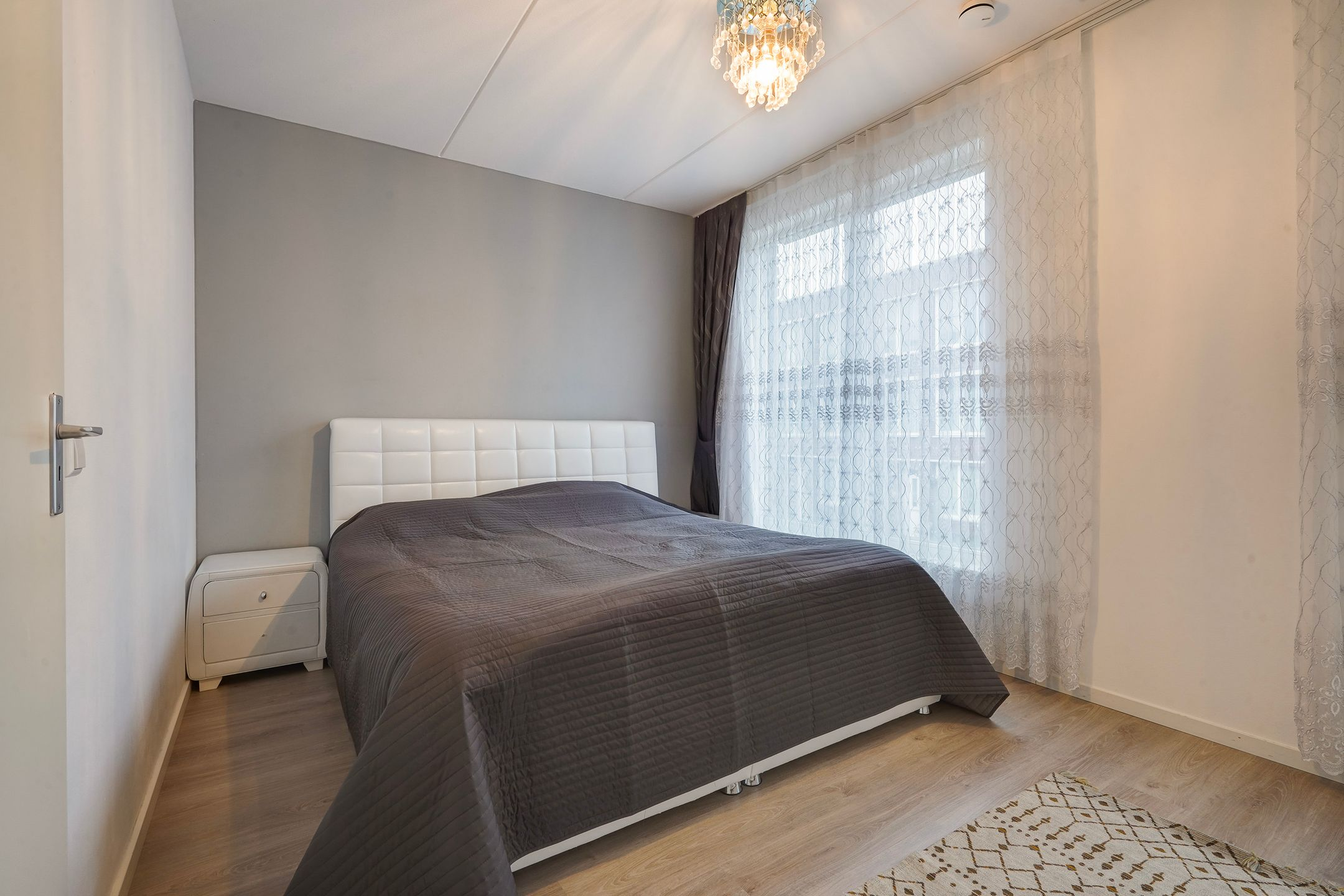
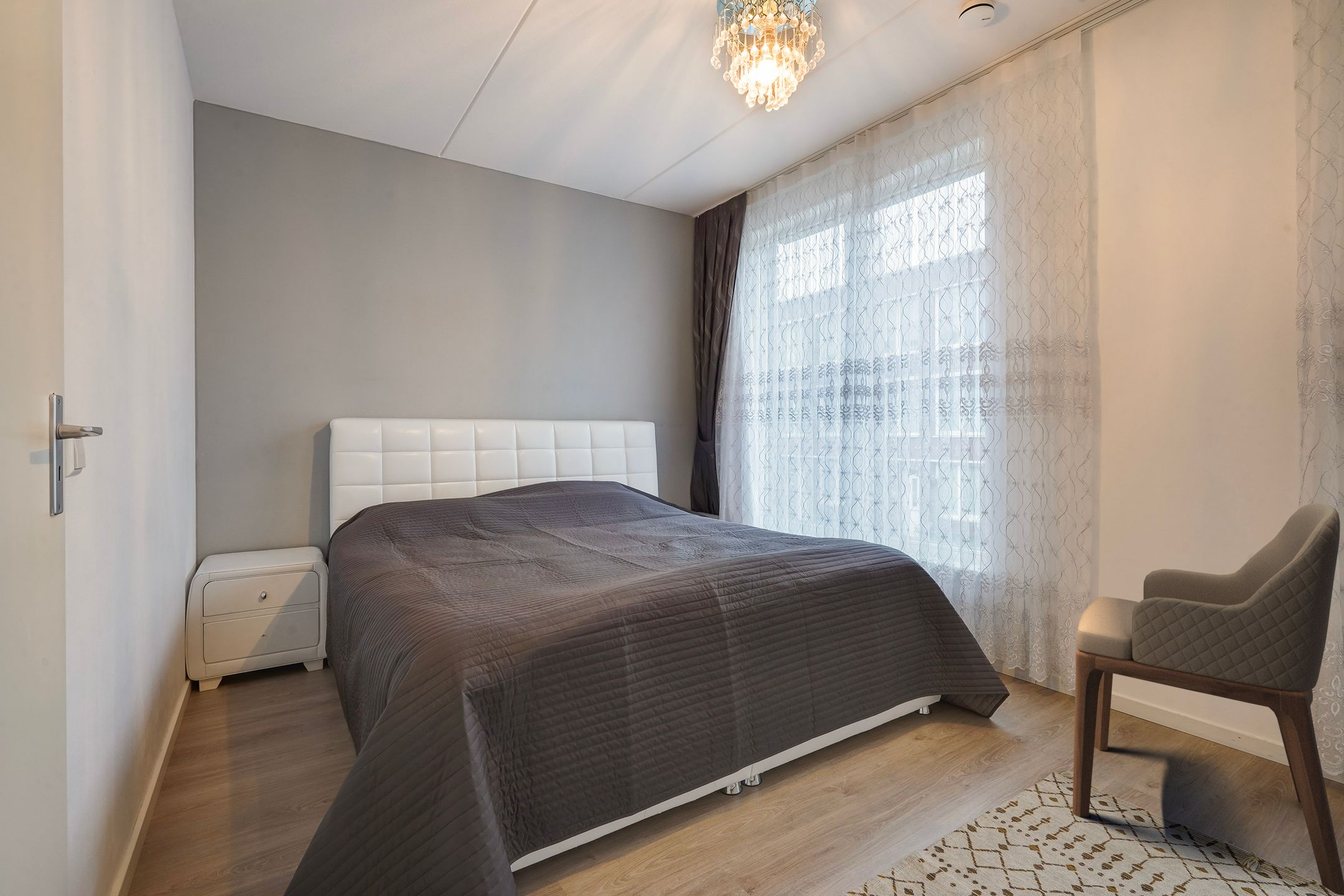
+ armchair (1189, 654)
